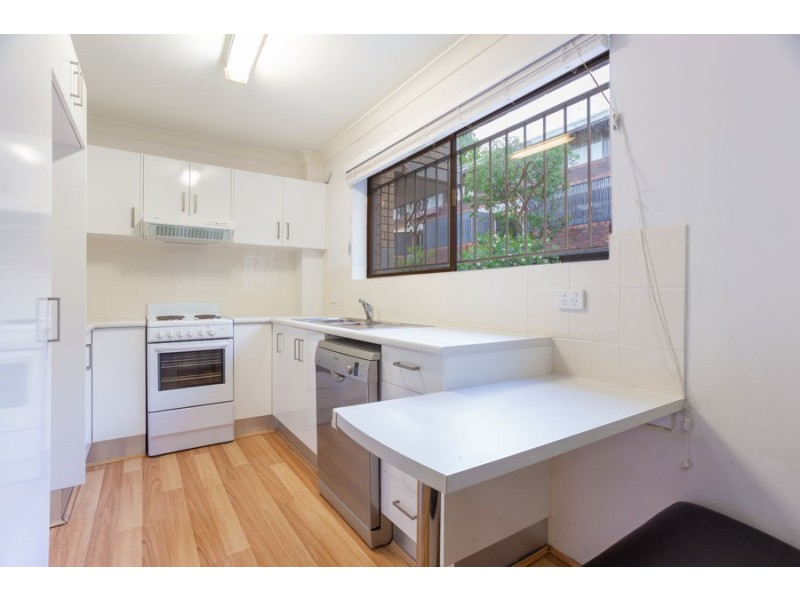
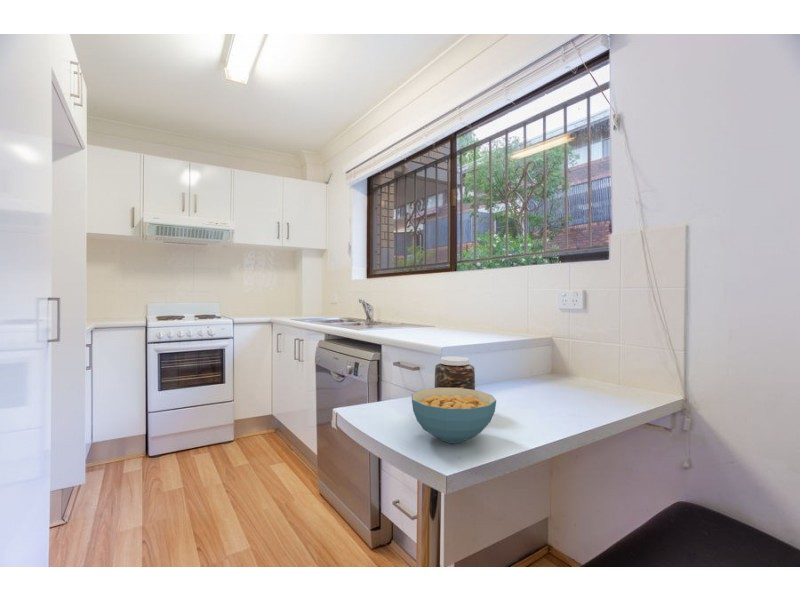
+ jar (454, 383)
+ cereal bowl (452, 417)
